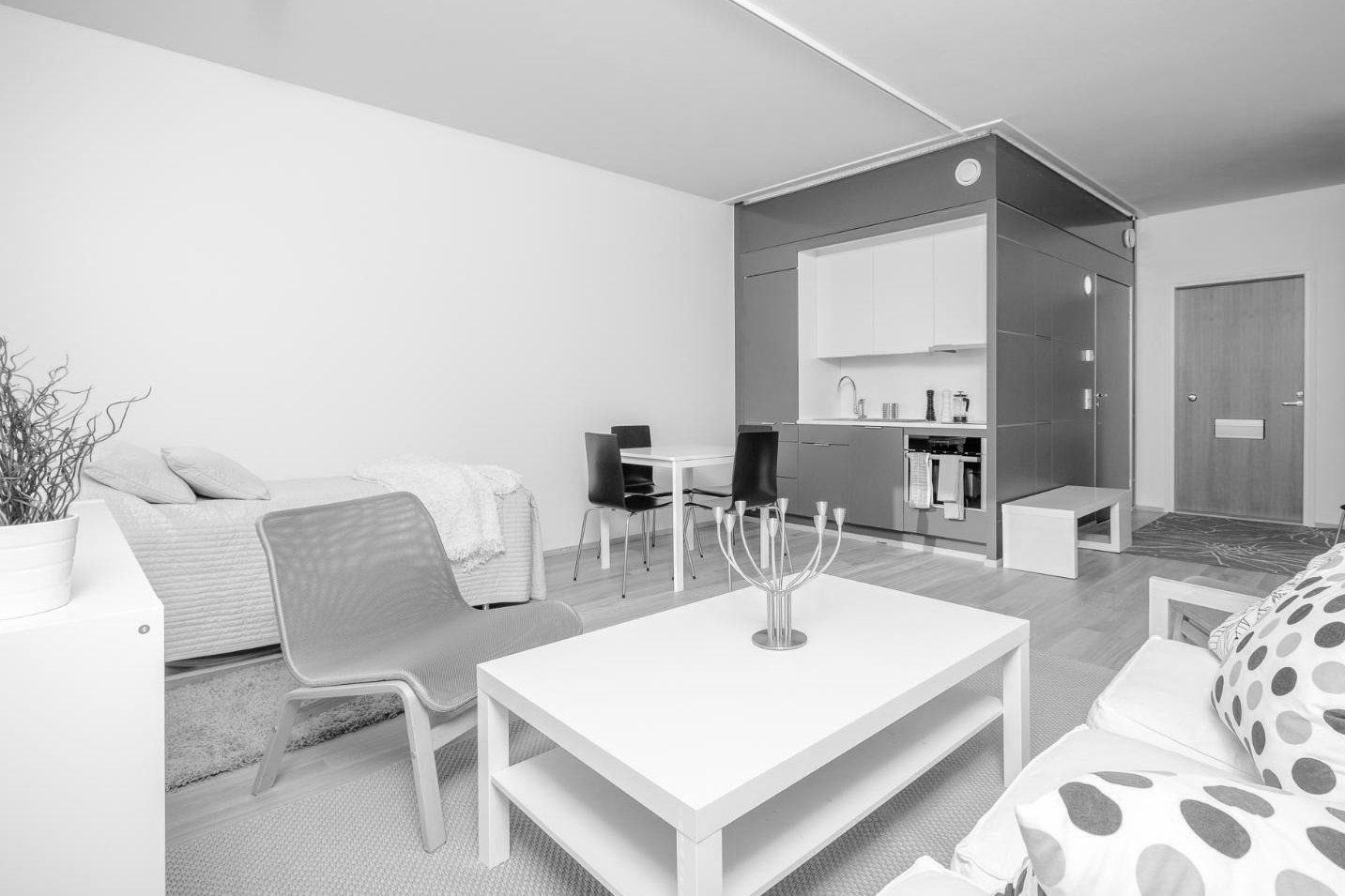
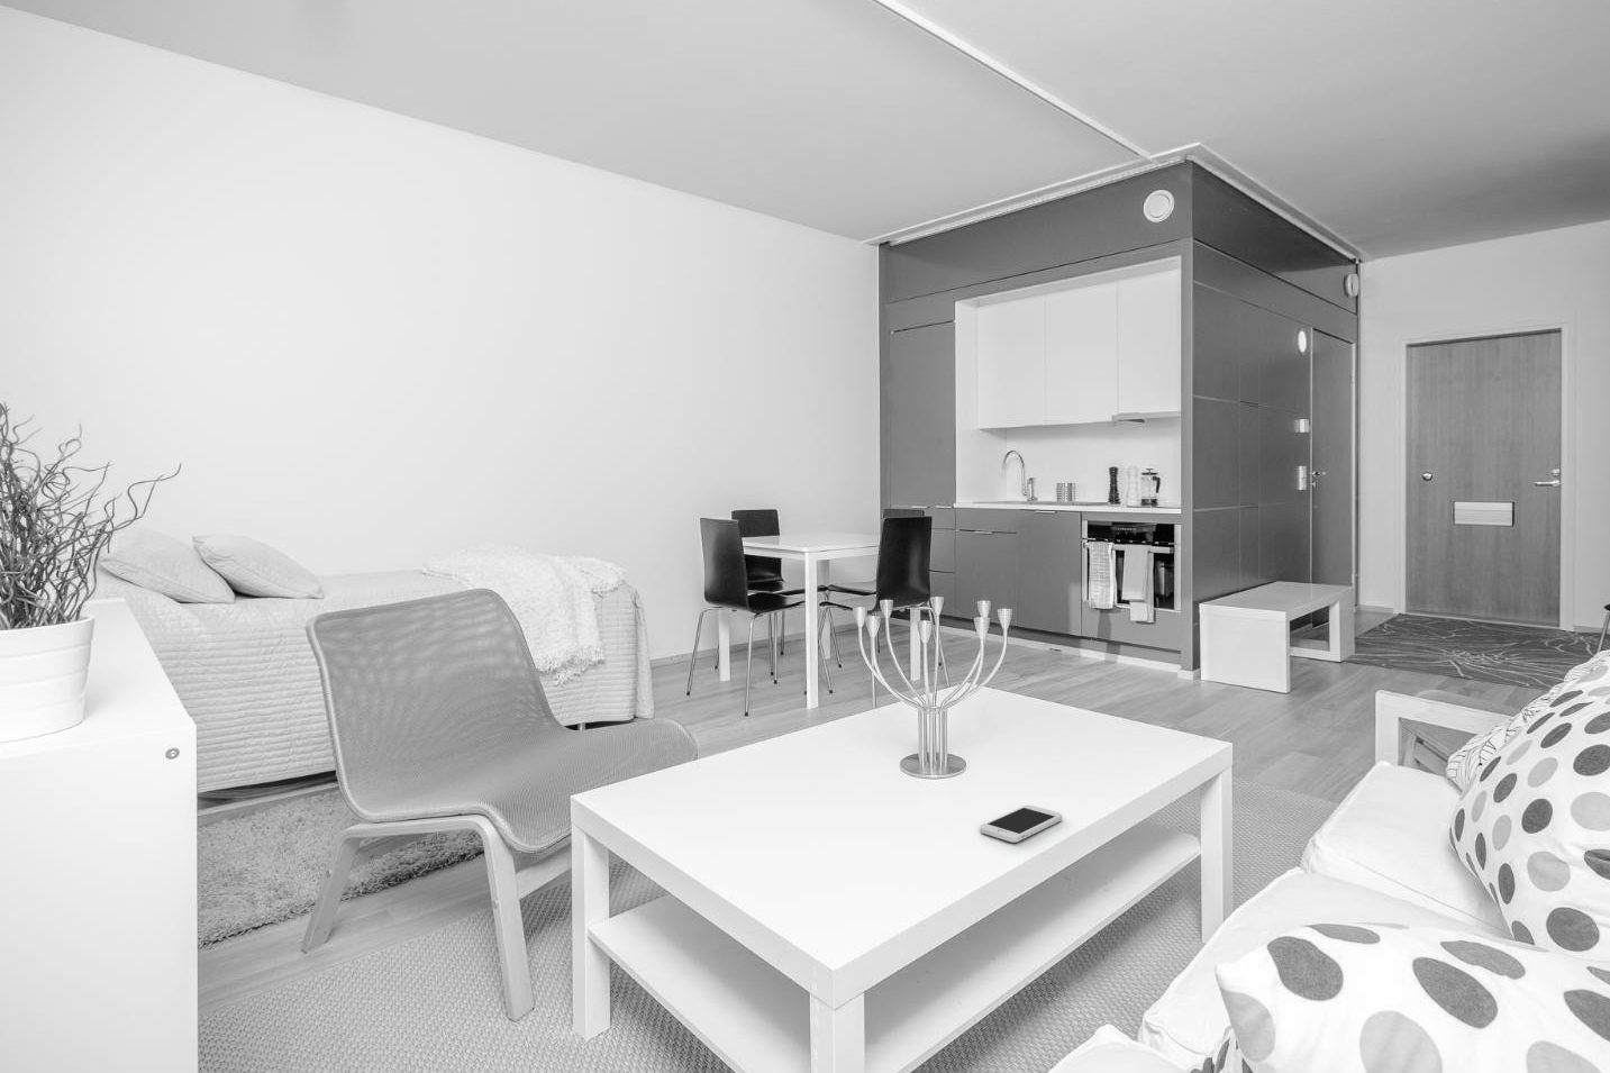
+ smartphone (1021, 823)
